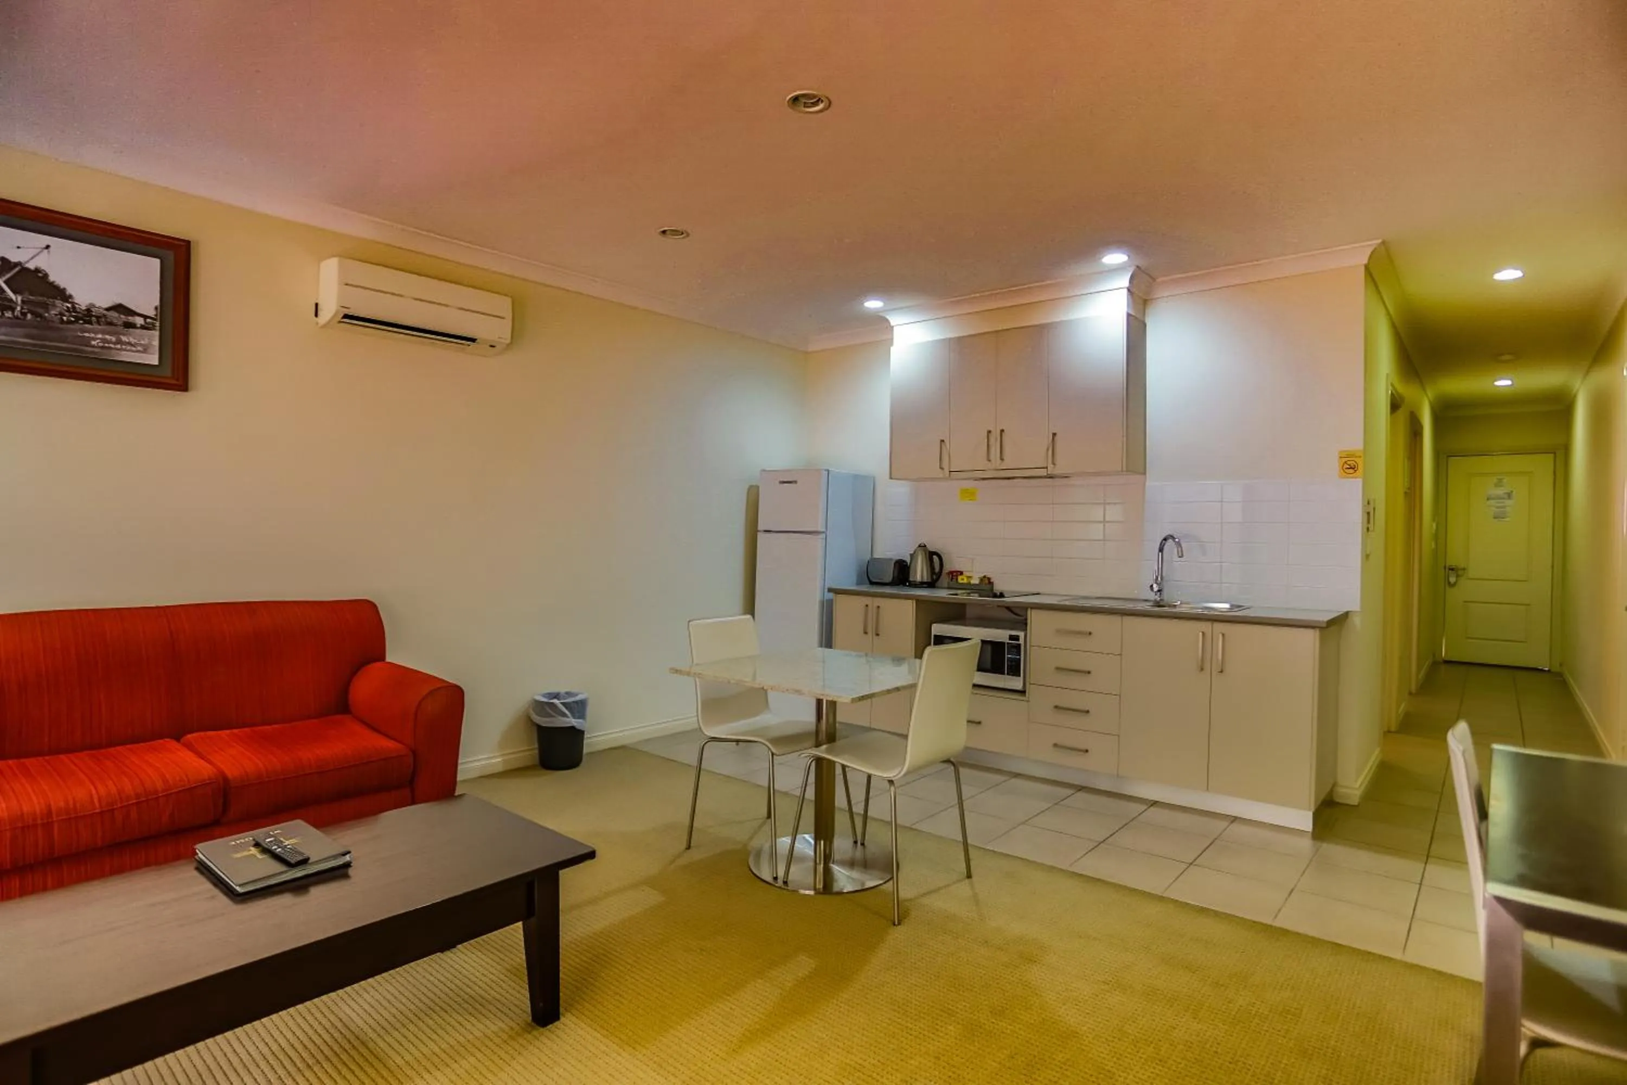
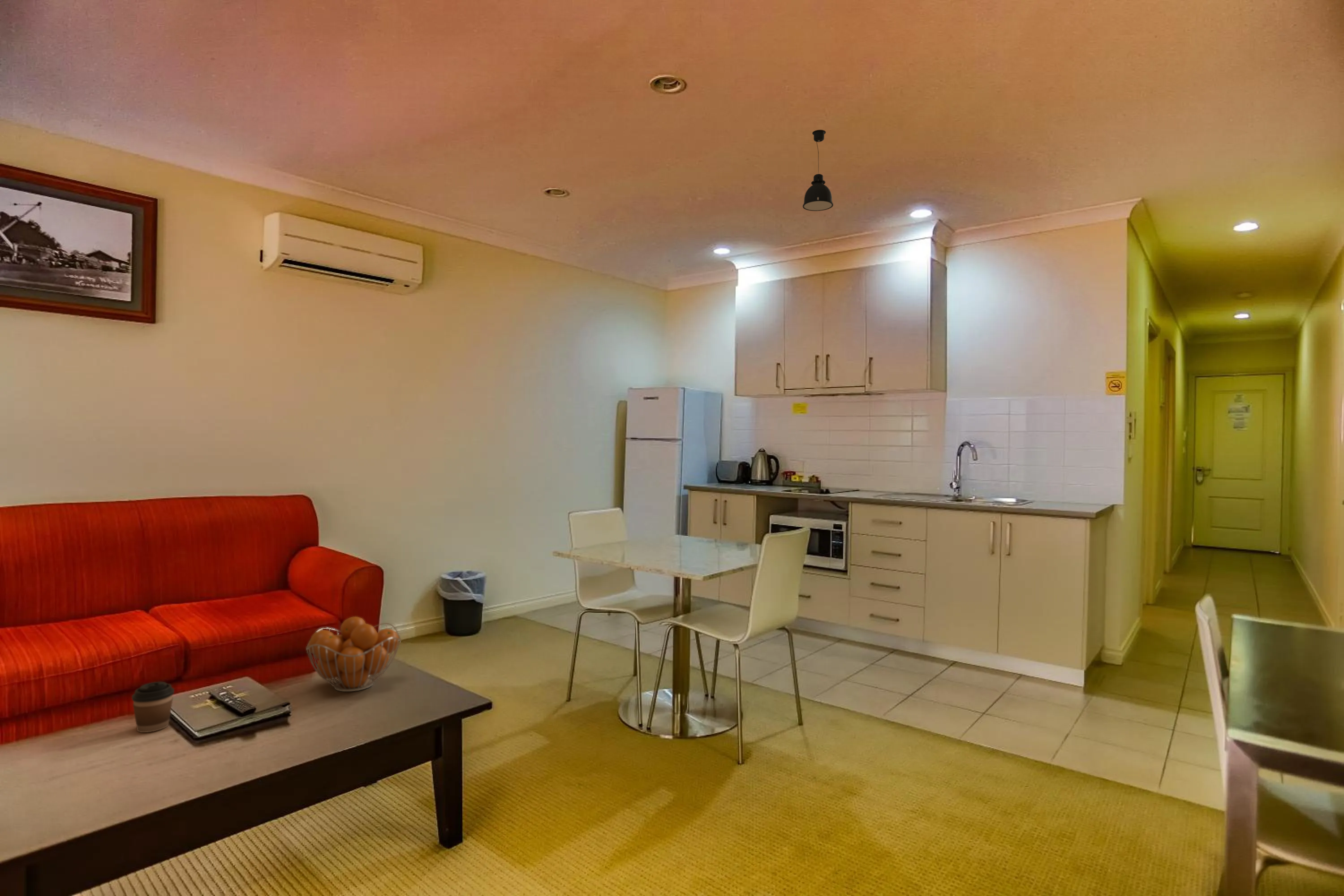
+ coffee cup (153, 705)
+ fruit basket (354, 653)
+ pendant light (818, 169)
